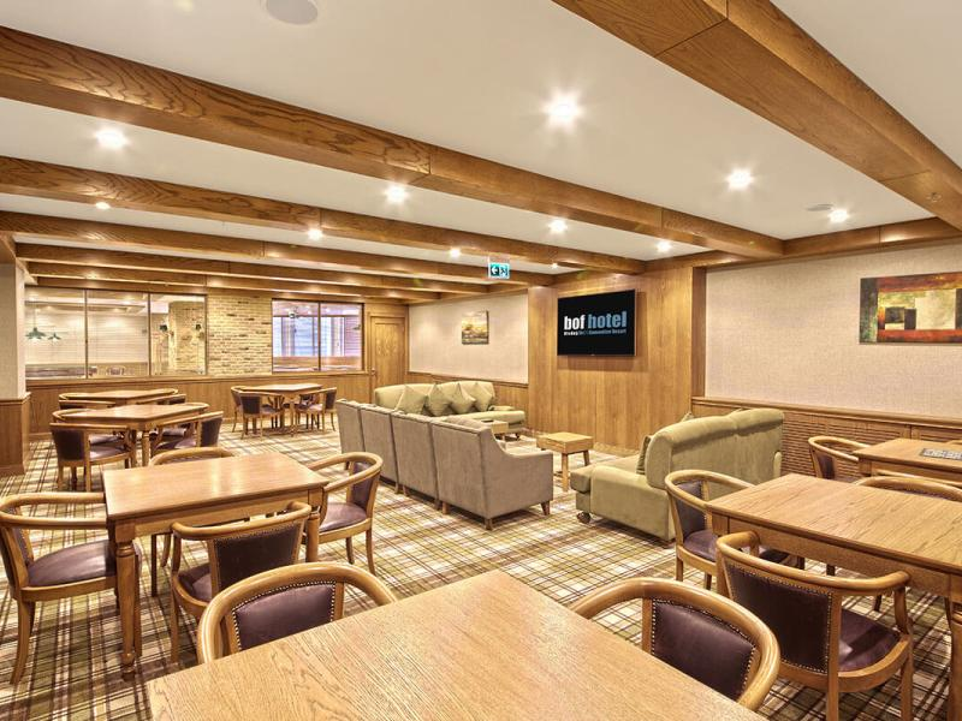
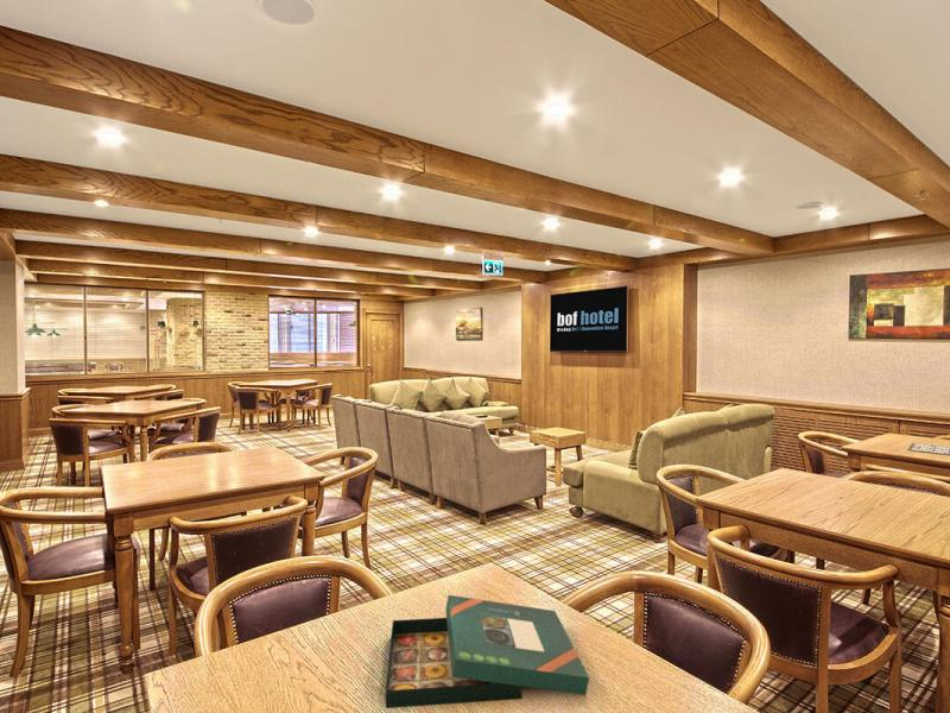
+ board game (481, 641)
